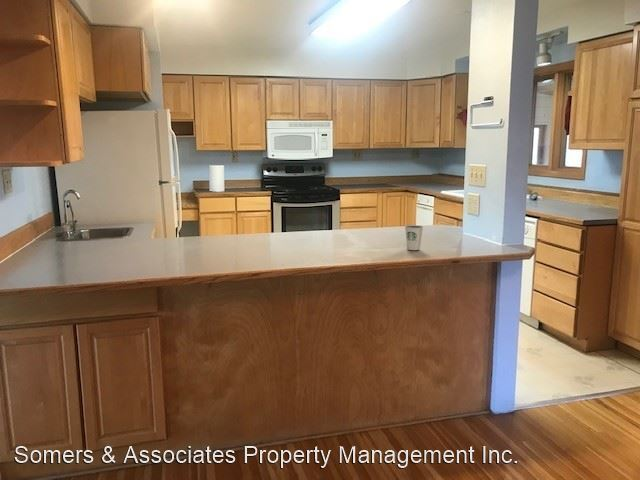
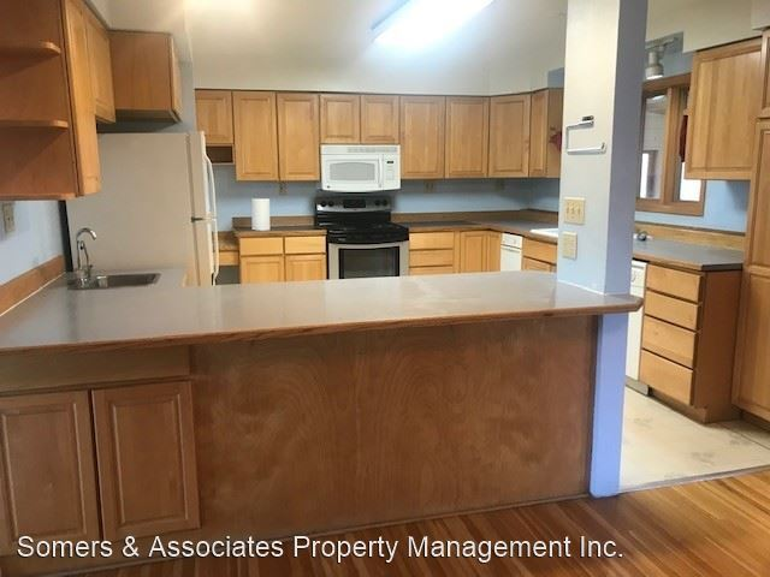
- dixie cup (413, 237)
